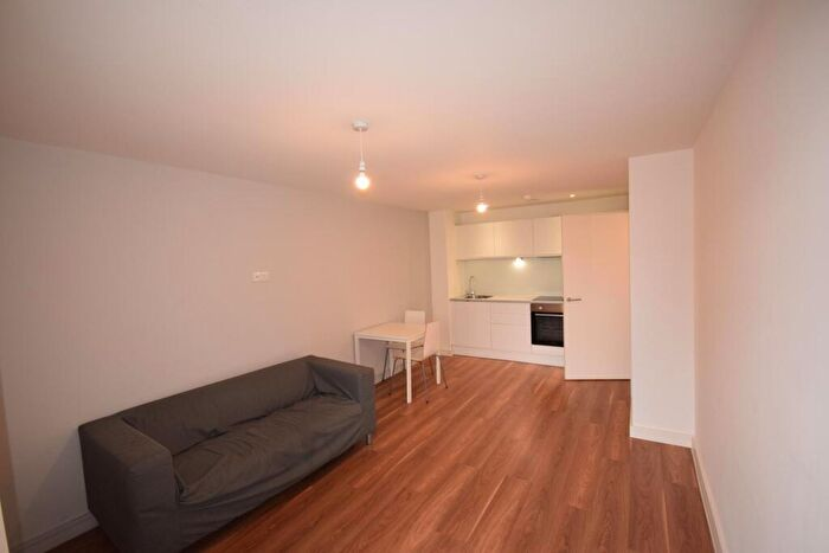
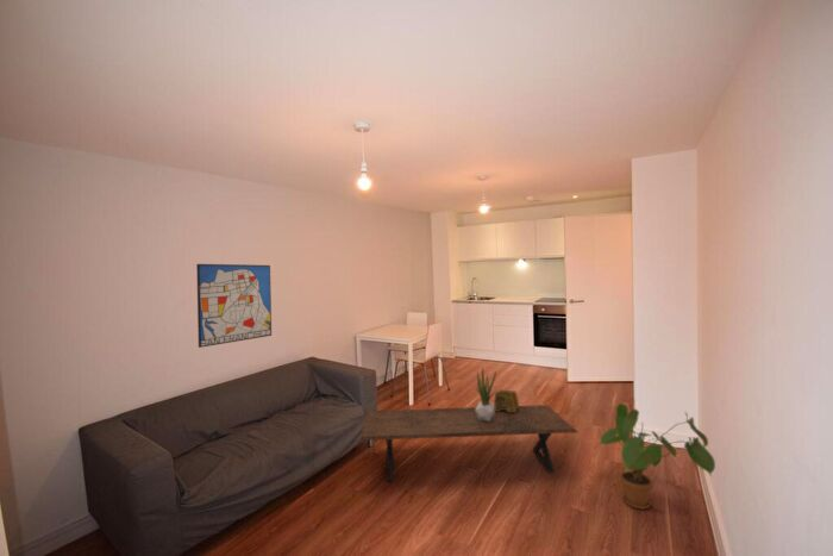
+ potted plant (484, 393)
+ coffee table (464, 436)
+ wall art (237, 302)
+ decorative box (506, 400)
+ house plant (650, 460)
